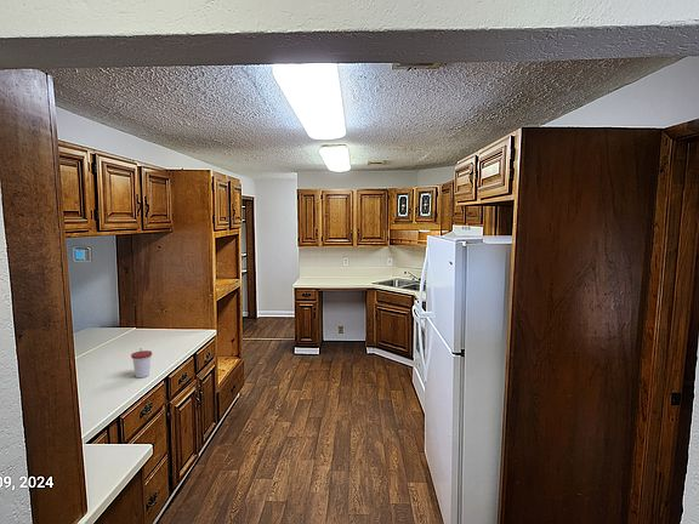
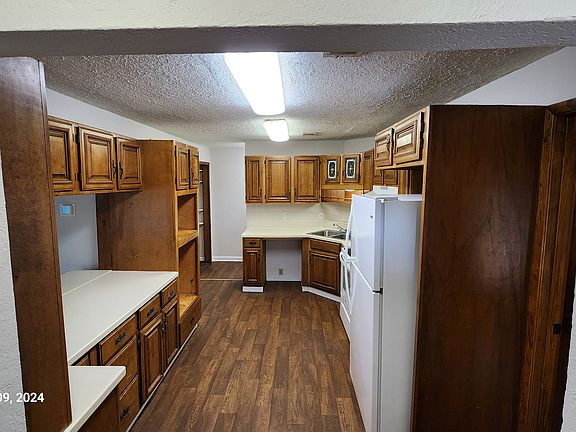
- cup (142, 361)
